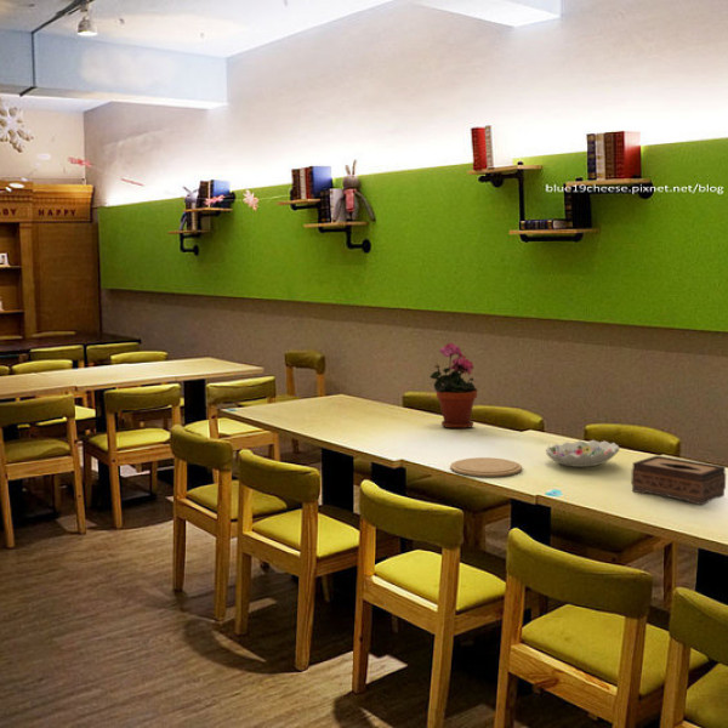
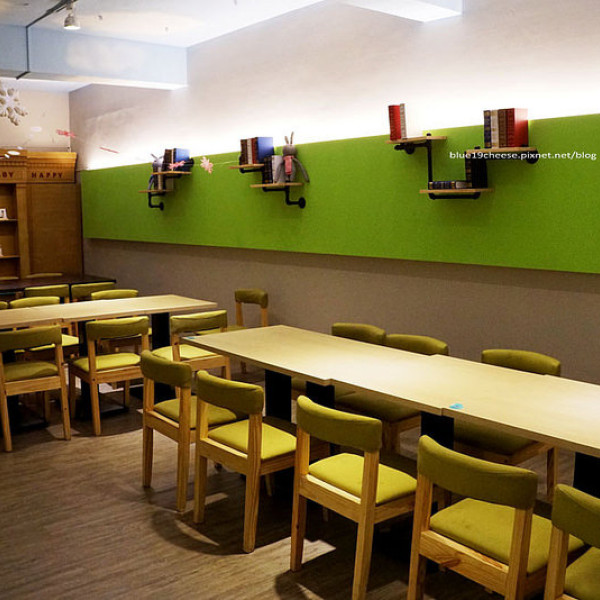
- decorative bowl (581, 454)
- tissue box (677, 478)
- potted plant (455, 385)
- plate (485, 466)
